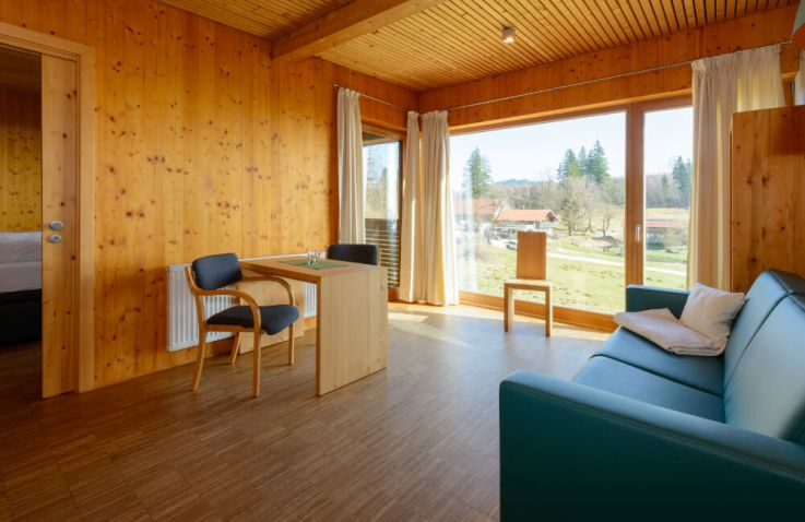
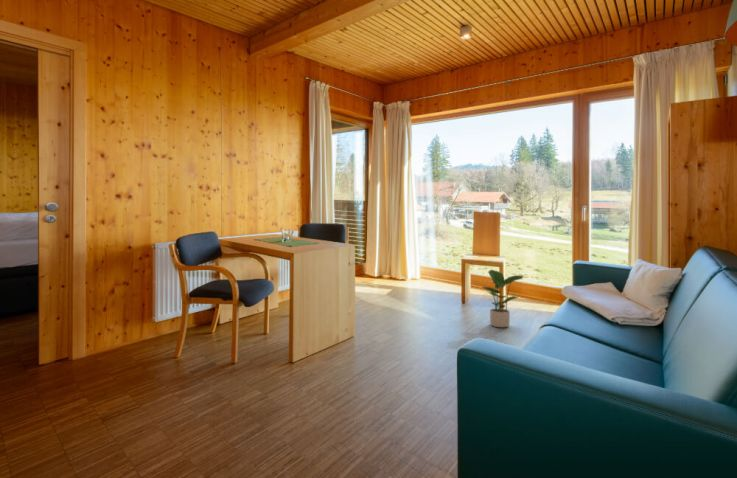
+ potted plant (500, 298)
